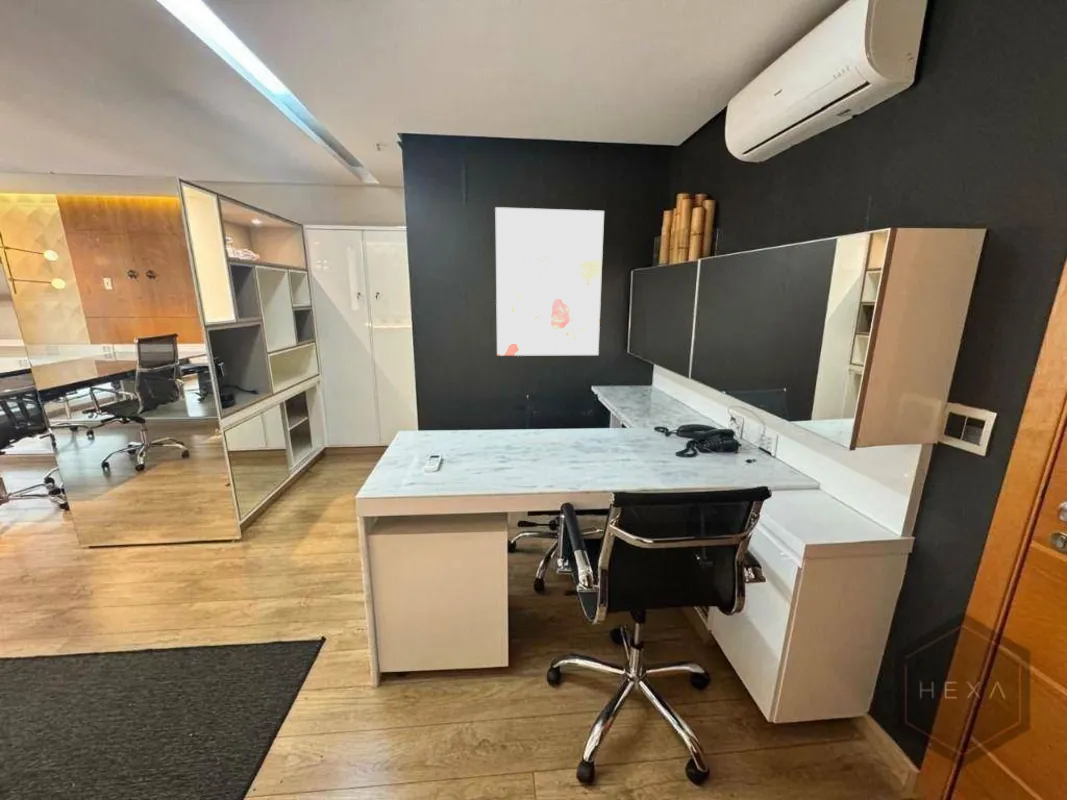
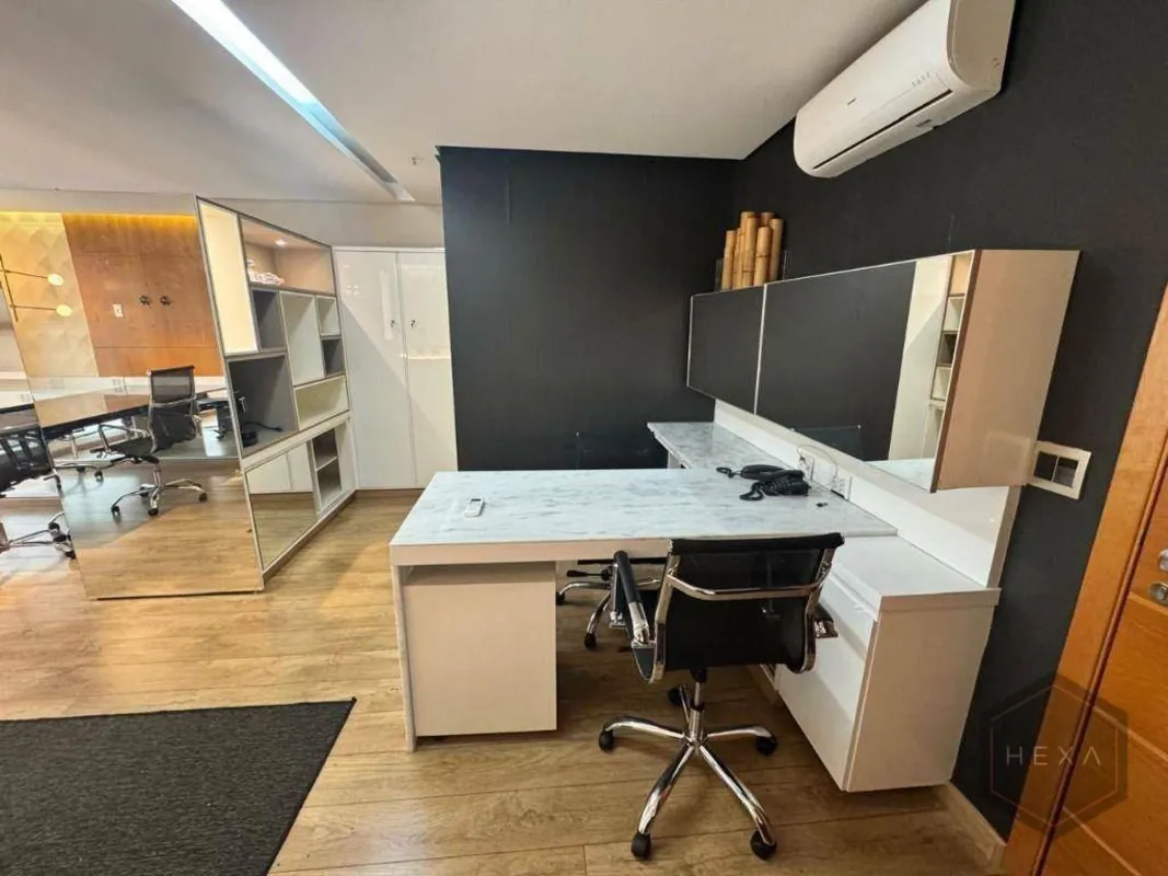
- wall art (549, 284)
